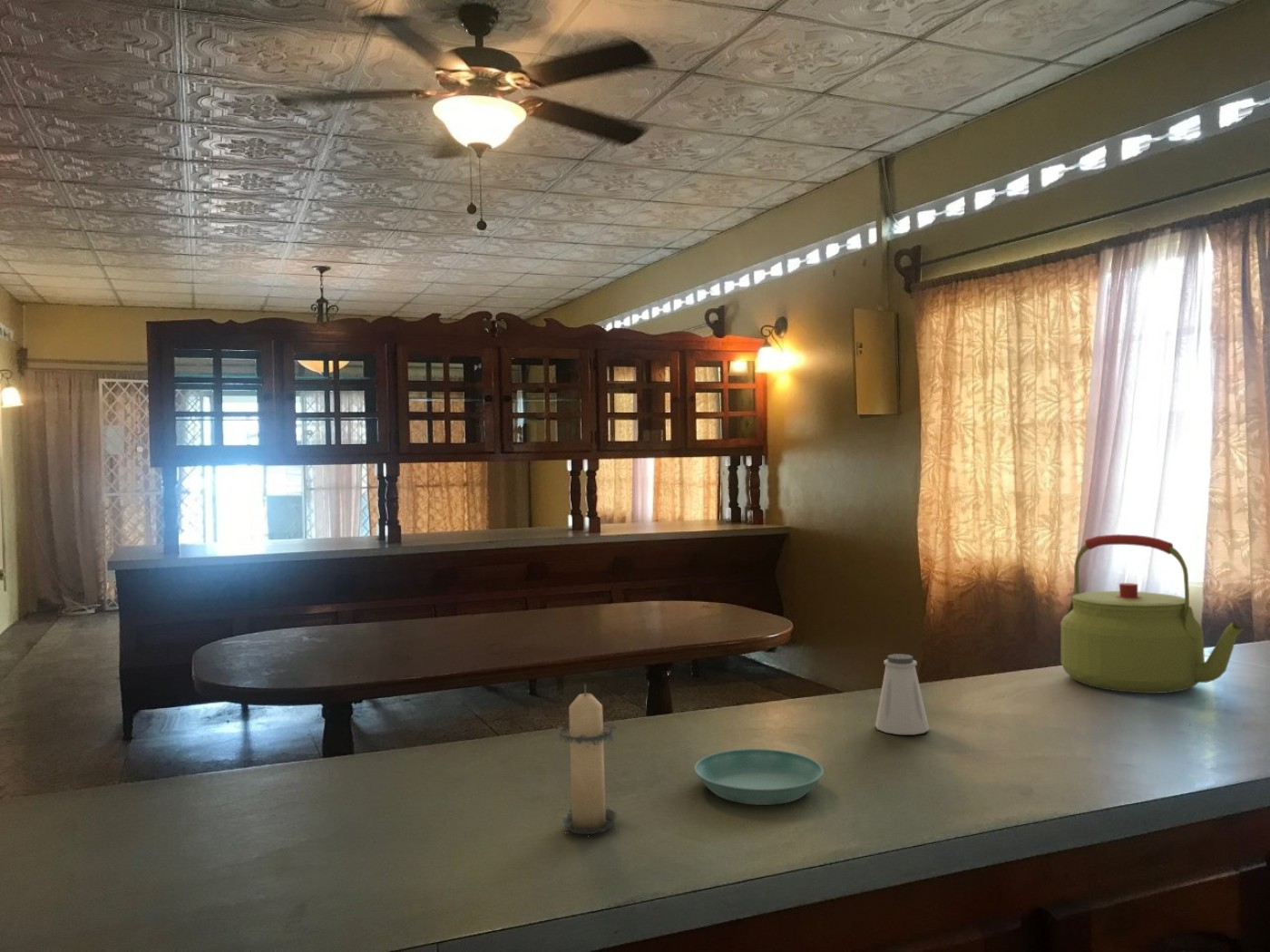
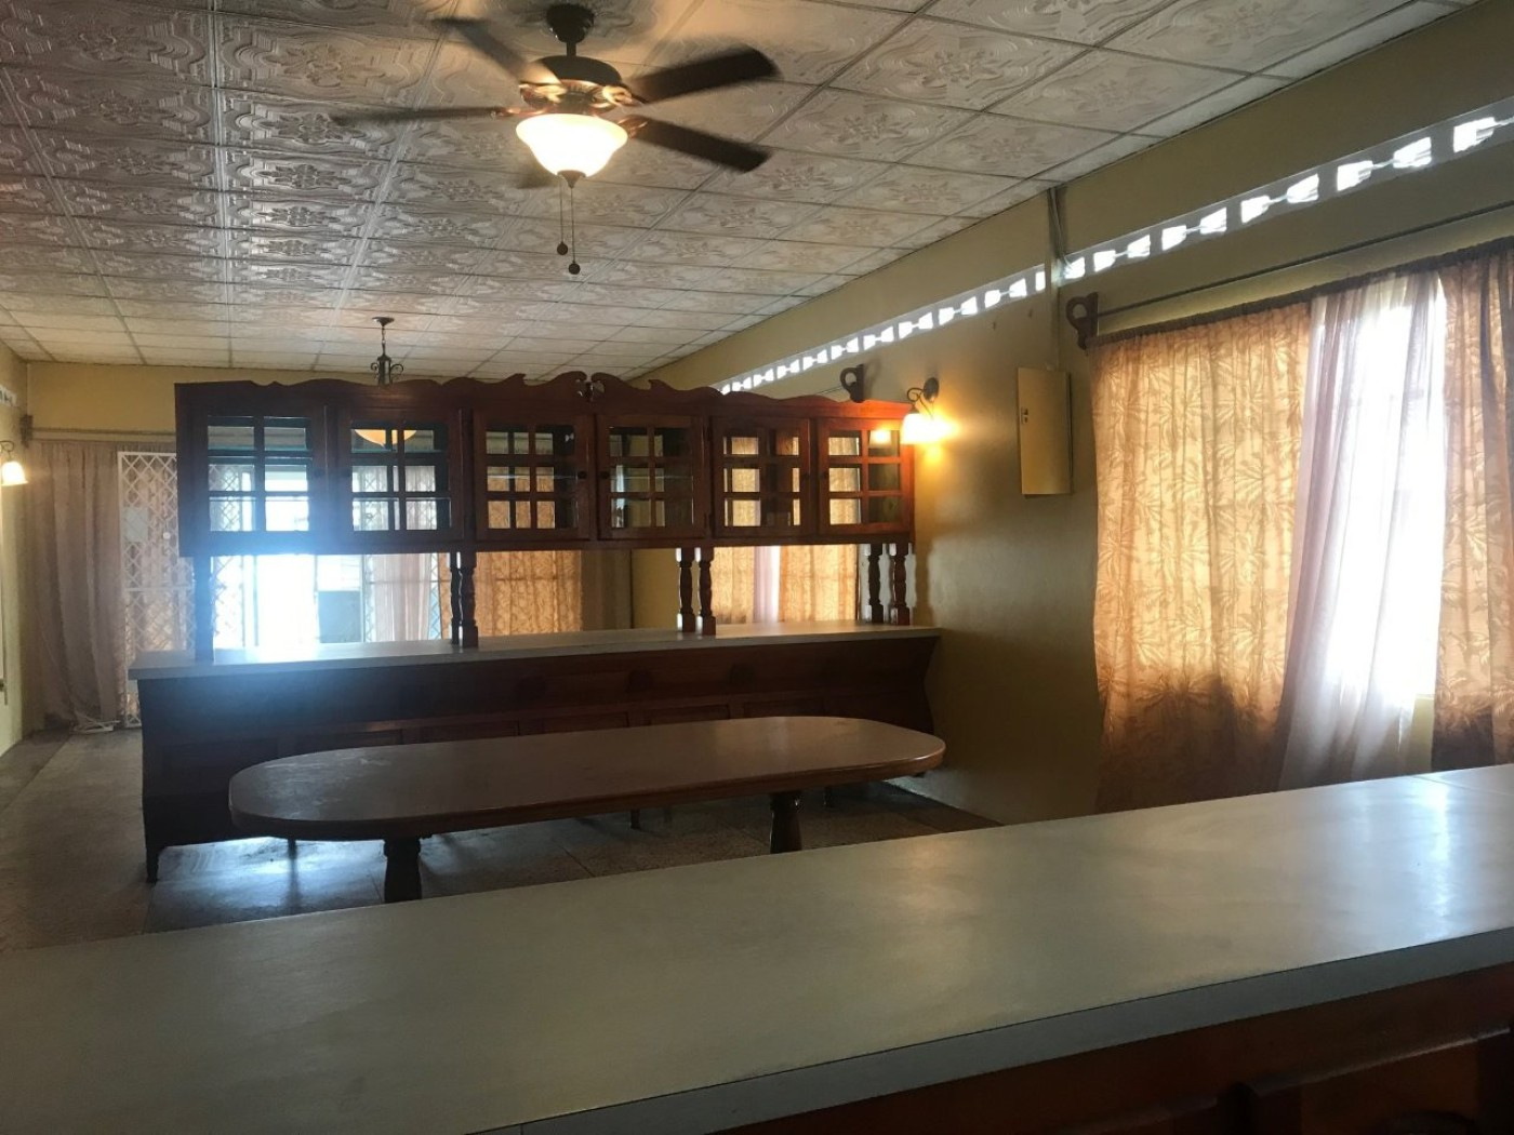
- saltshaker (901, 692)
- kettle (1148, 610)
- candle (587, 755)
- saucer (758, 778)
